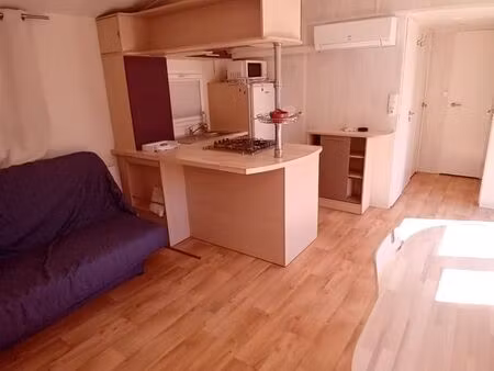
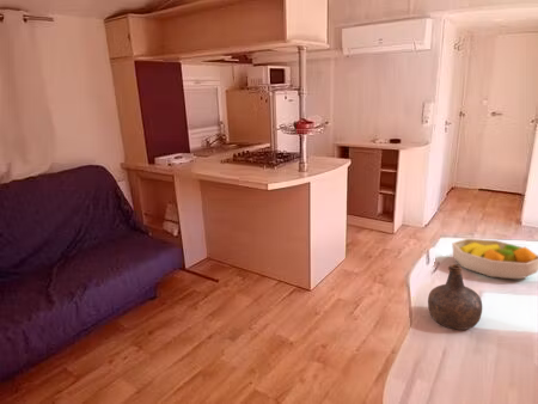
+ fruit bowl (494, 255)
+ bottle (454, 293)
